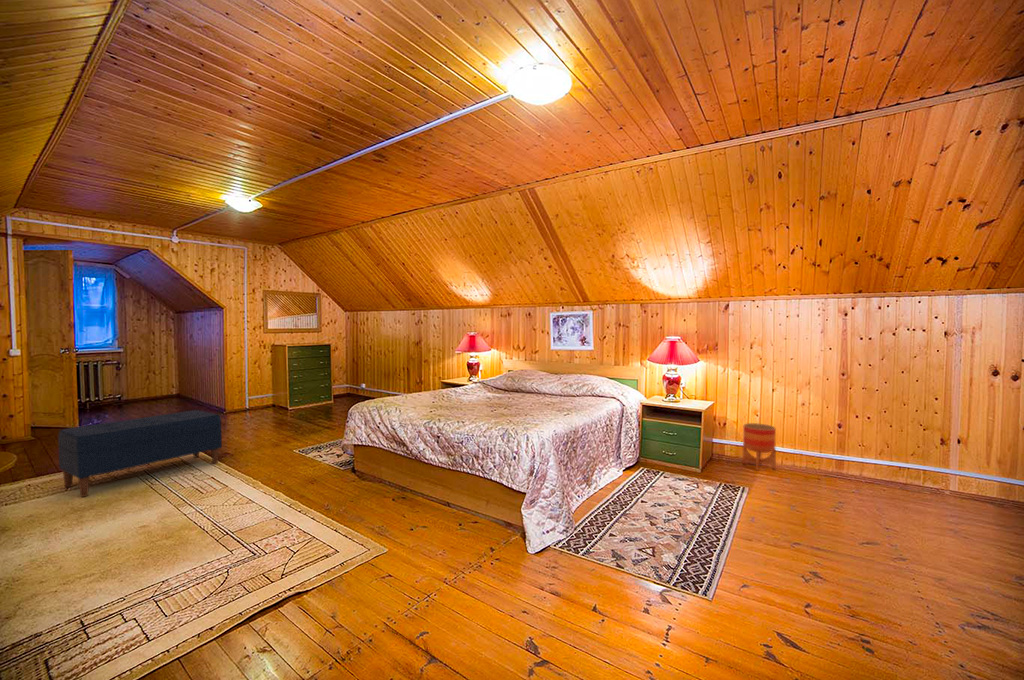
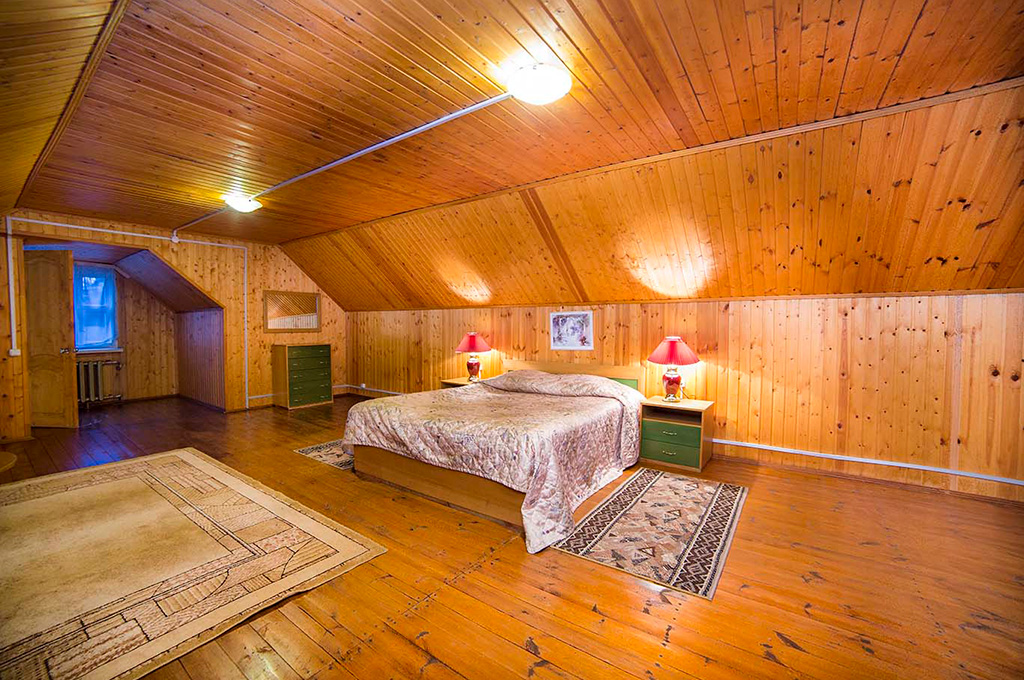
- planter (759, 446)
- bench (146, 447)
